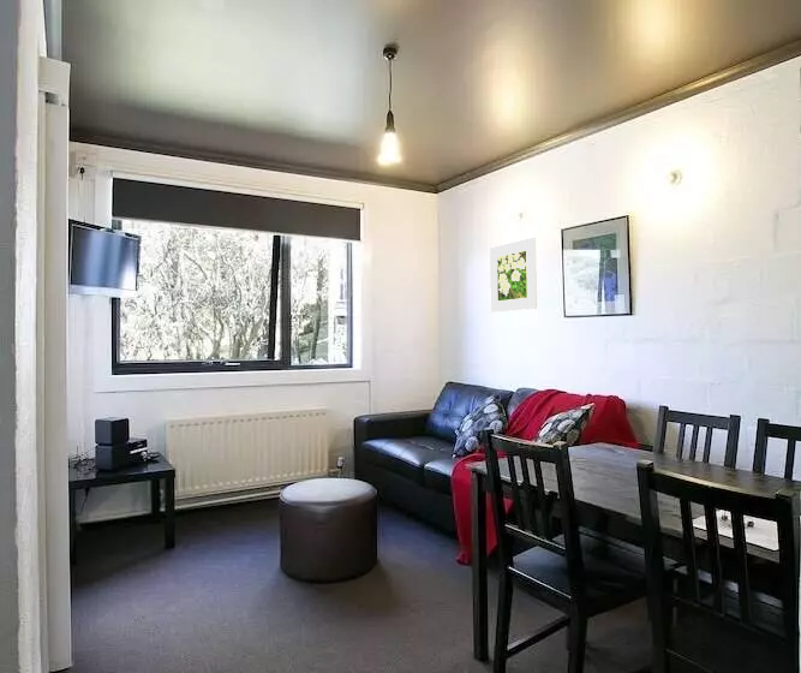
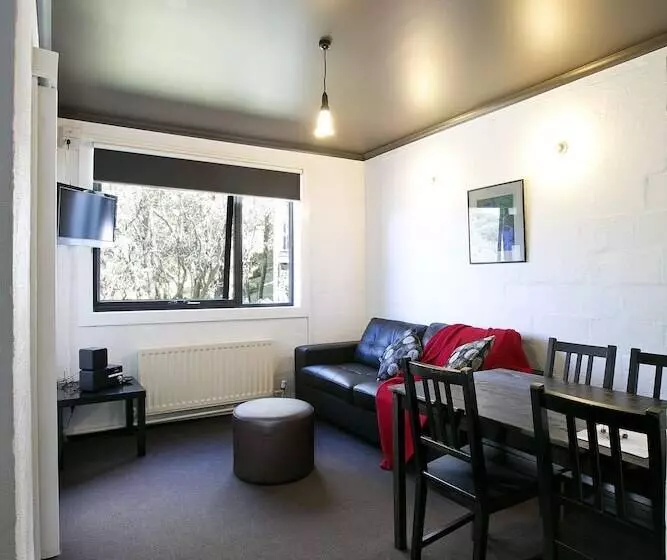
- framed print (512, 276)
